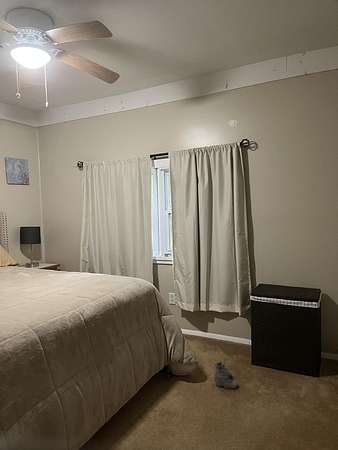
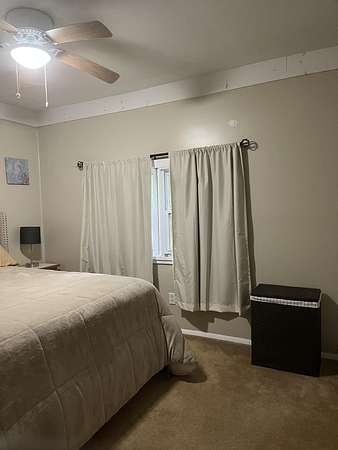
- boots (225, 374)
